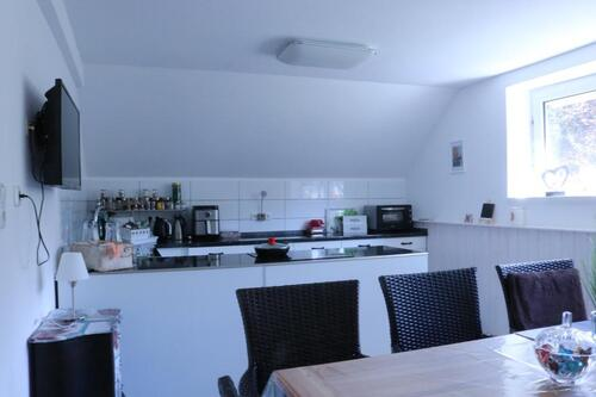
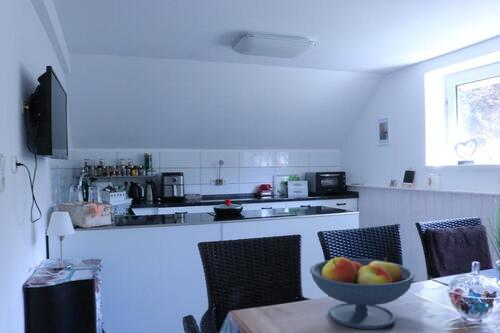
+ fruit bowl (360, 285)
